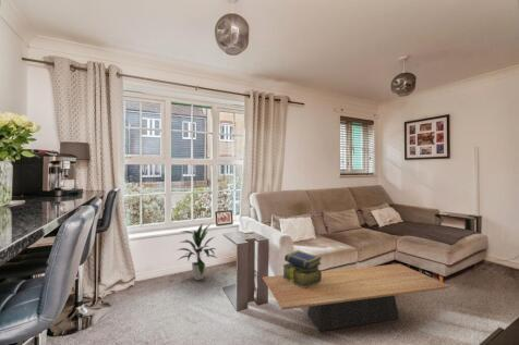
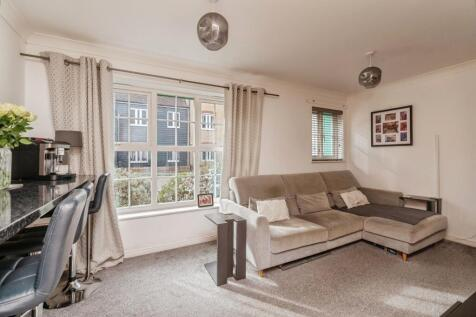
- stack of books (302, 267)
- coffee table (352, 298)
- indoor plant (197, 250)
